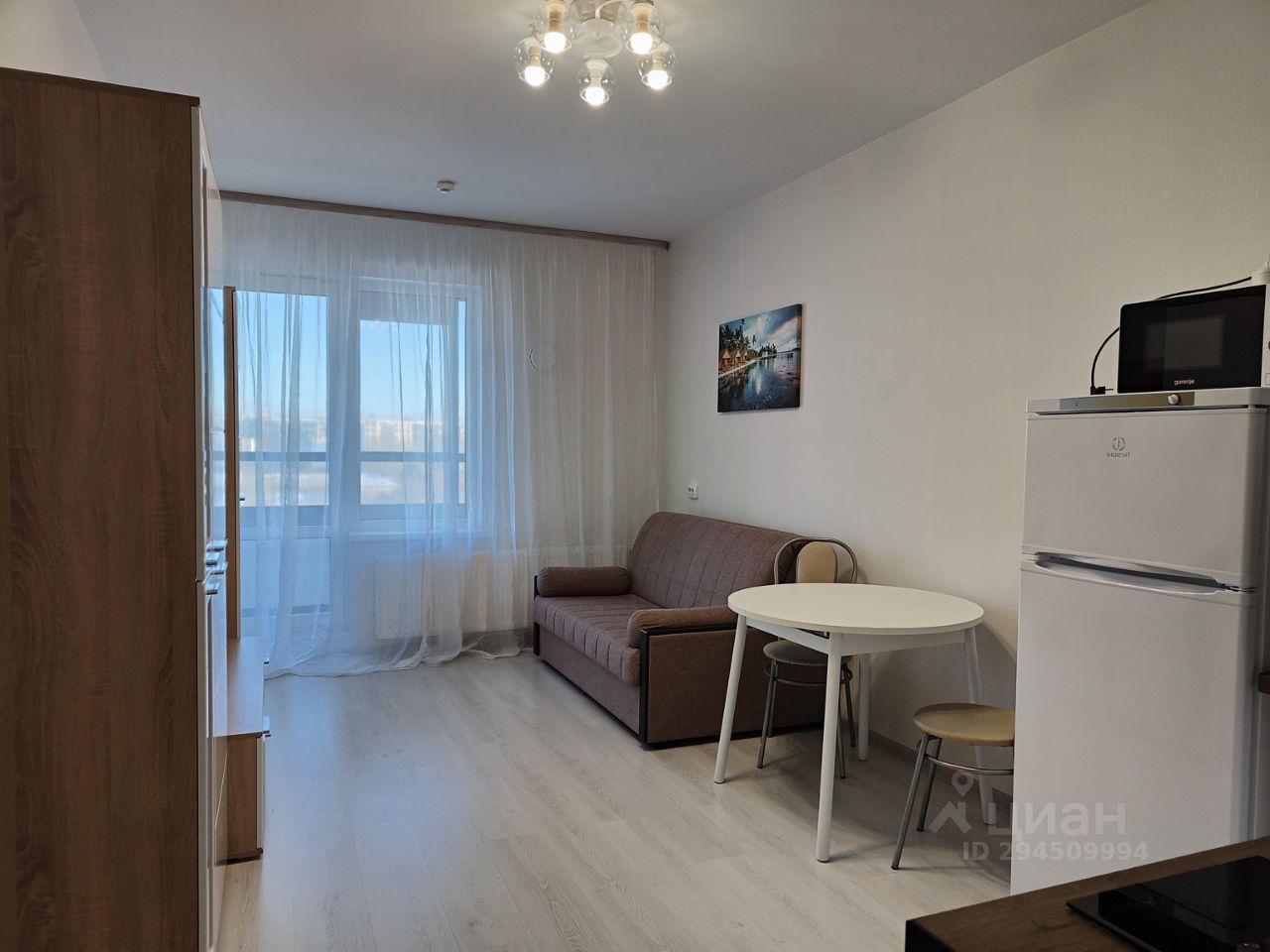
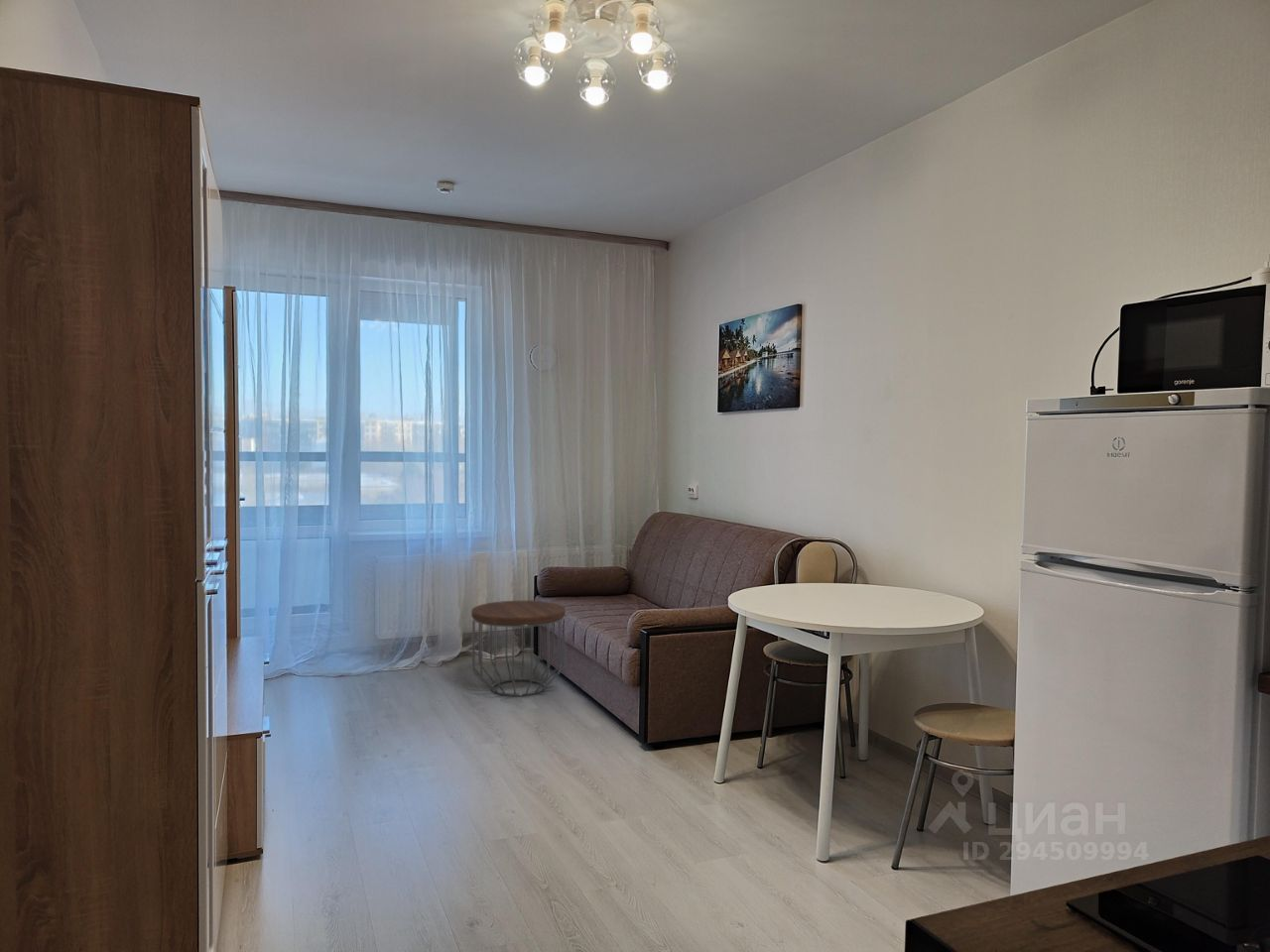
+ side table (522, 648)
